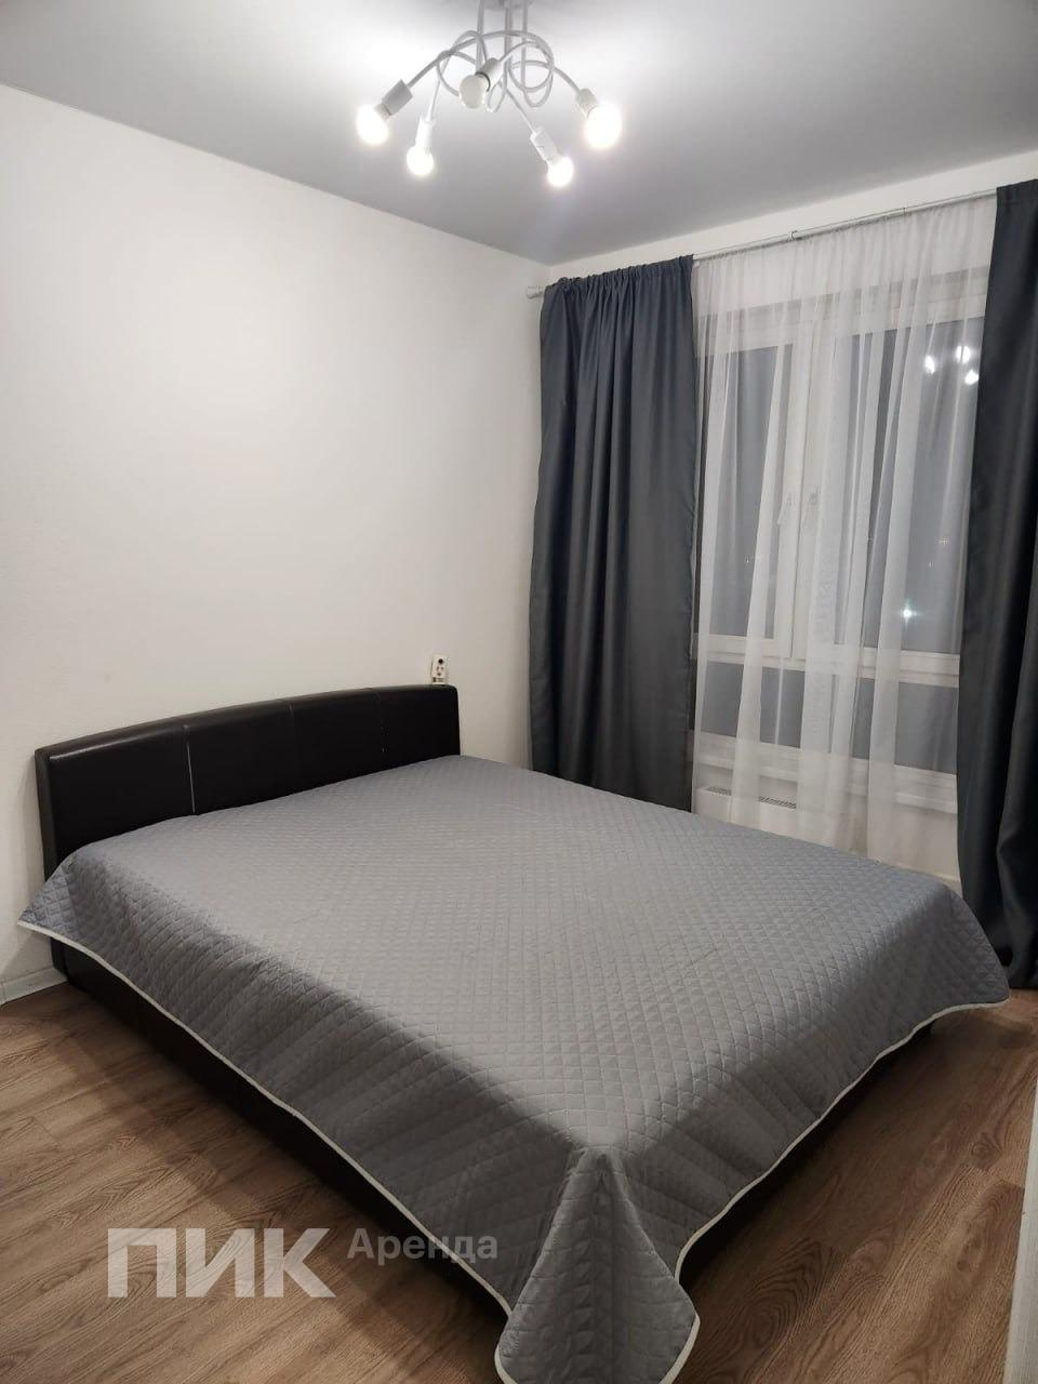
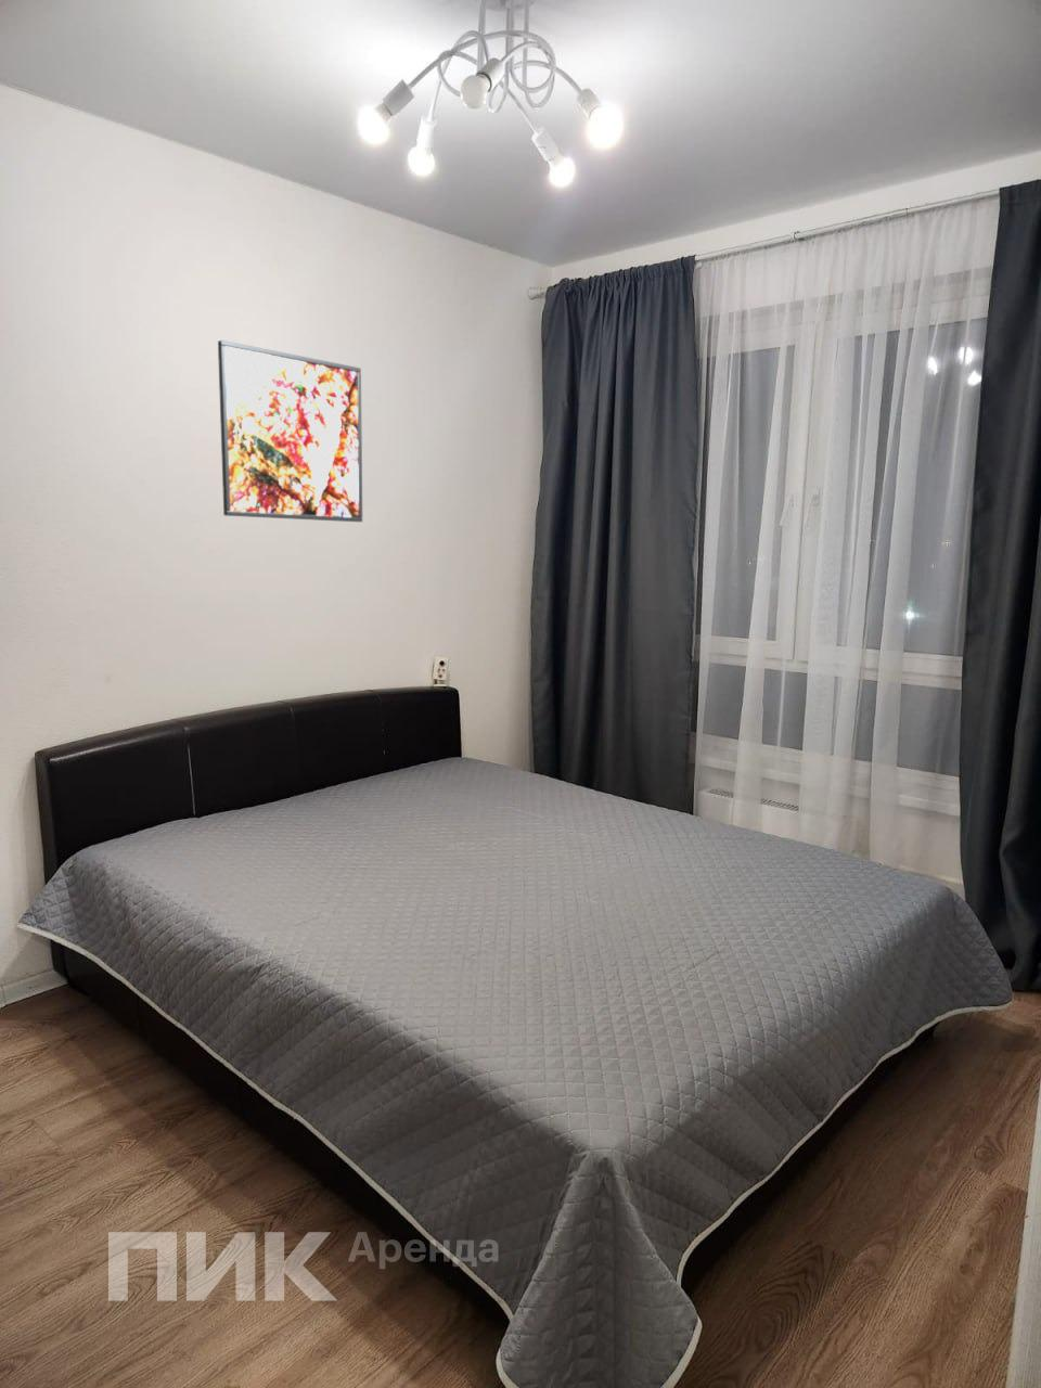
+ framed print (295, 438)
